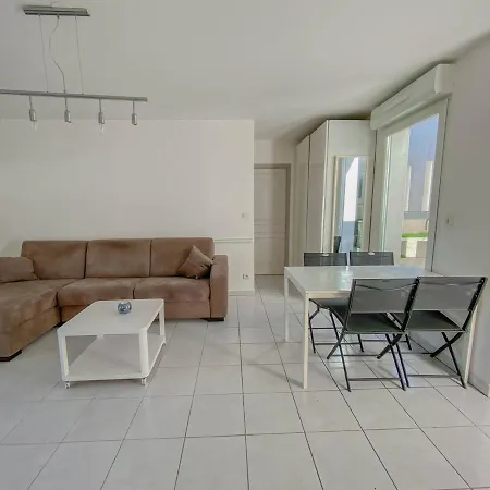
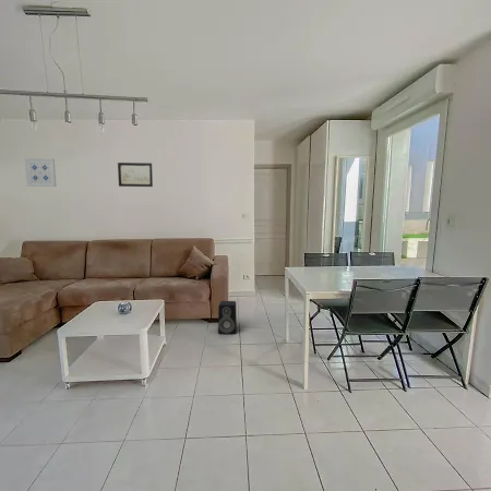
+ speaker (227, 316)
+ wall art (40, 172)
+ wall art (135, 175)
